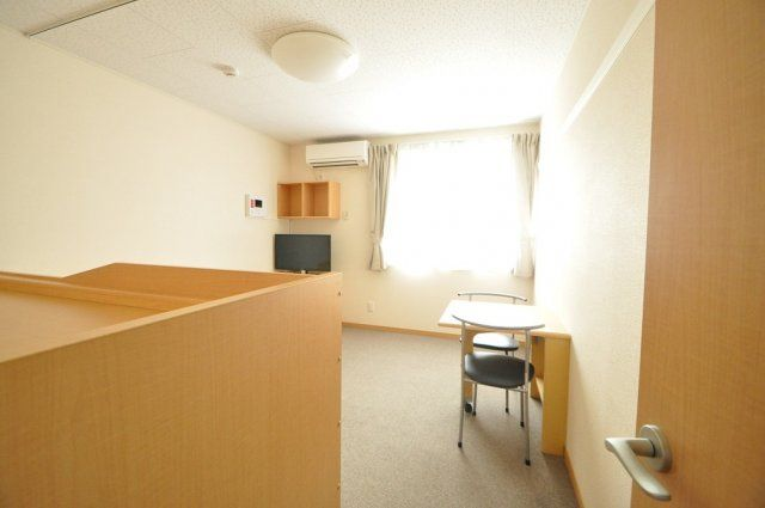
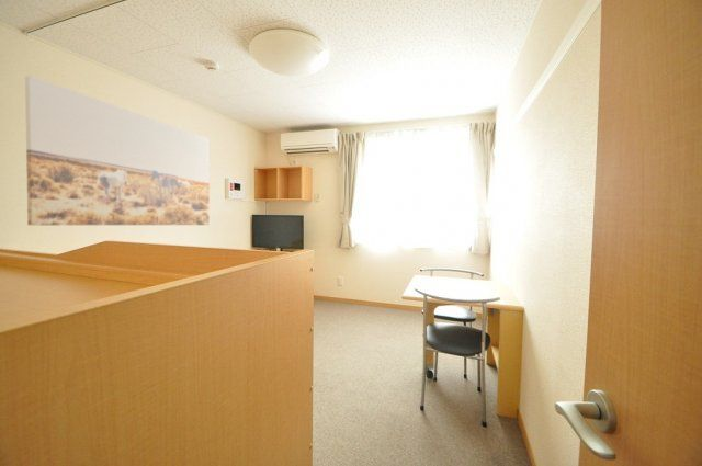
+ wall art (141, 170)
